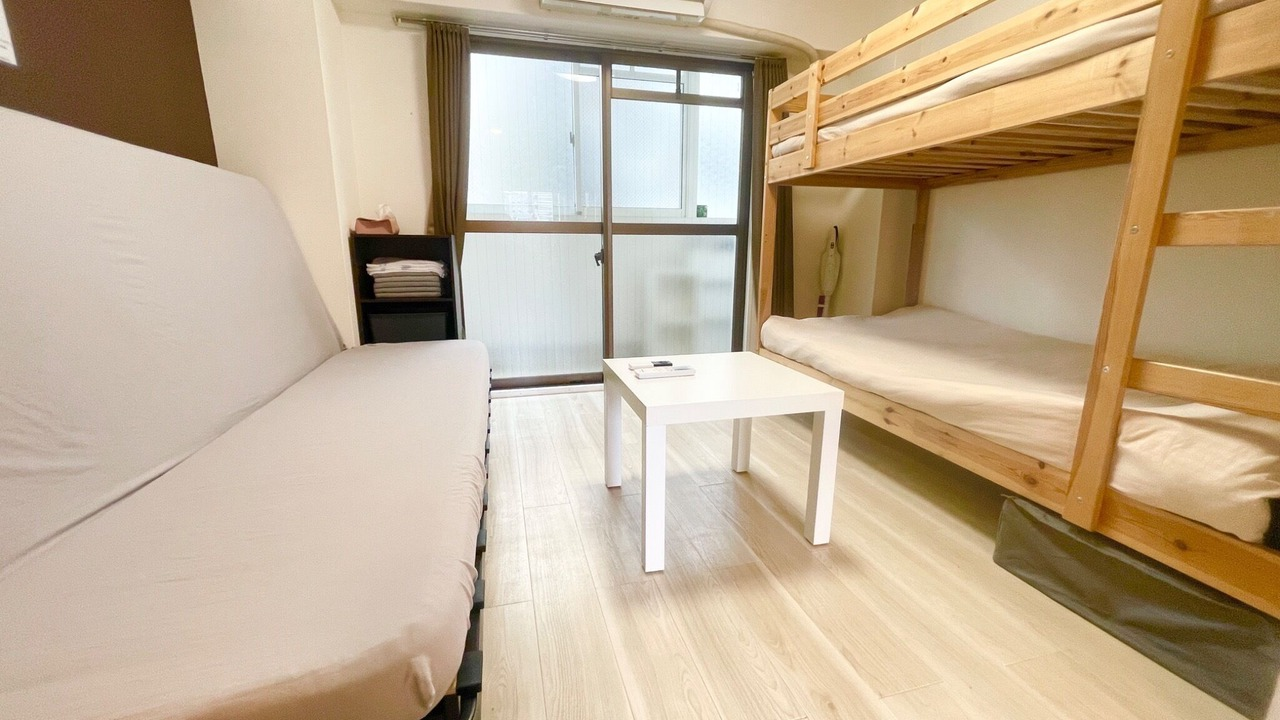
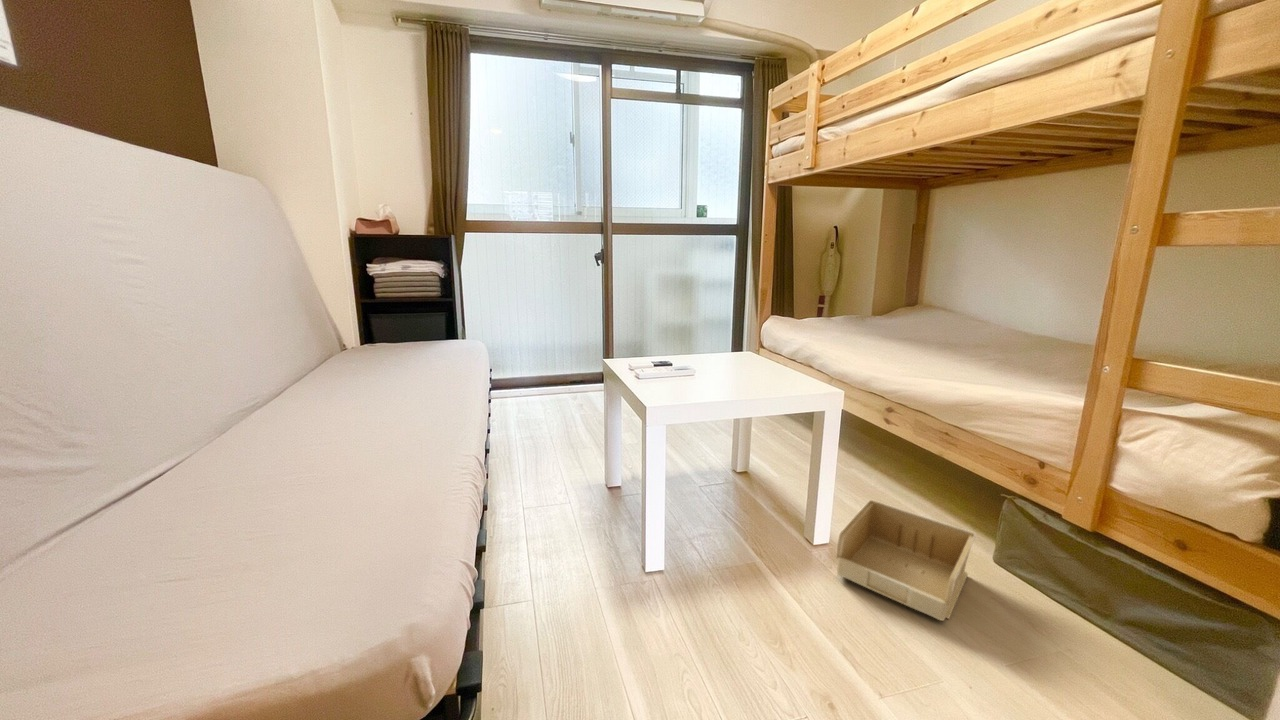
+ storage bin (903, 554)
